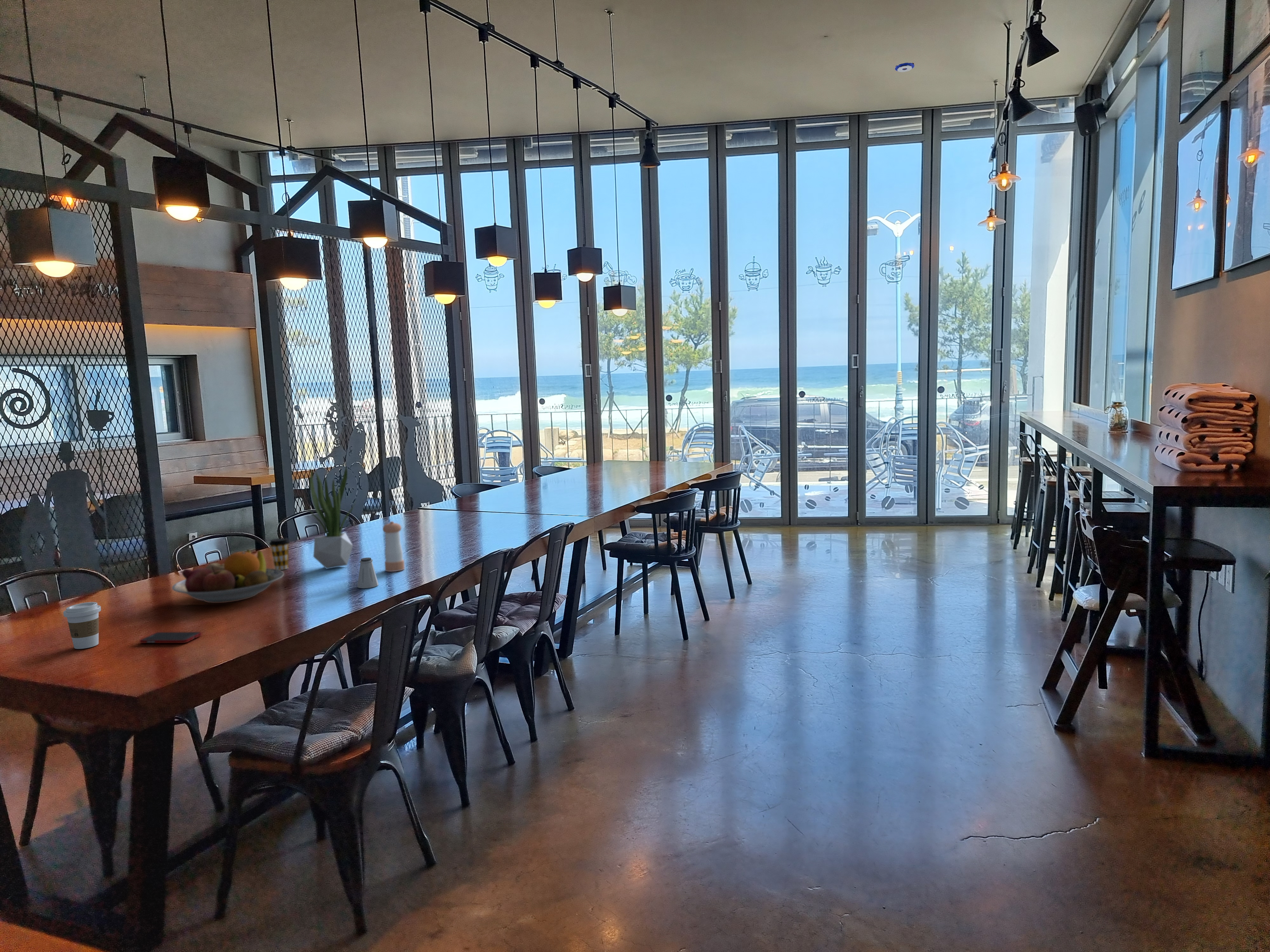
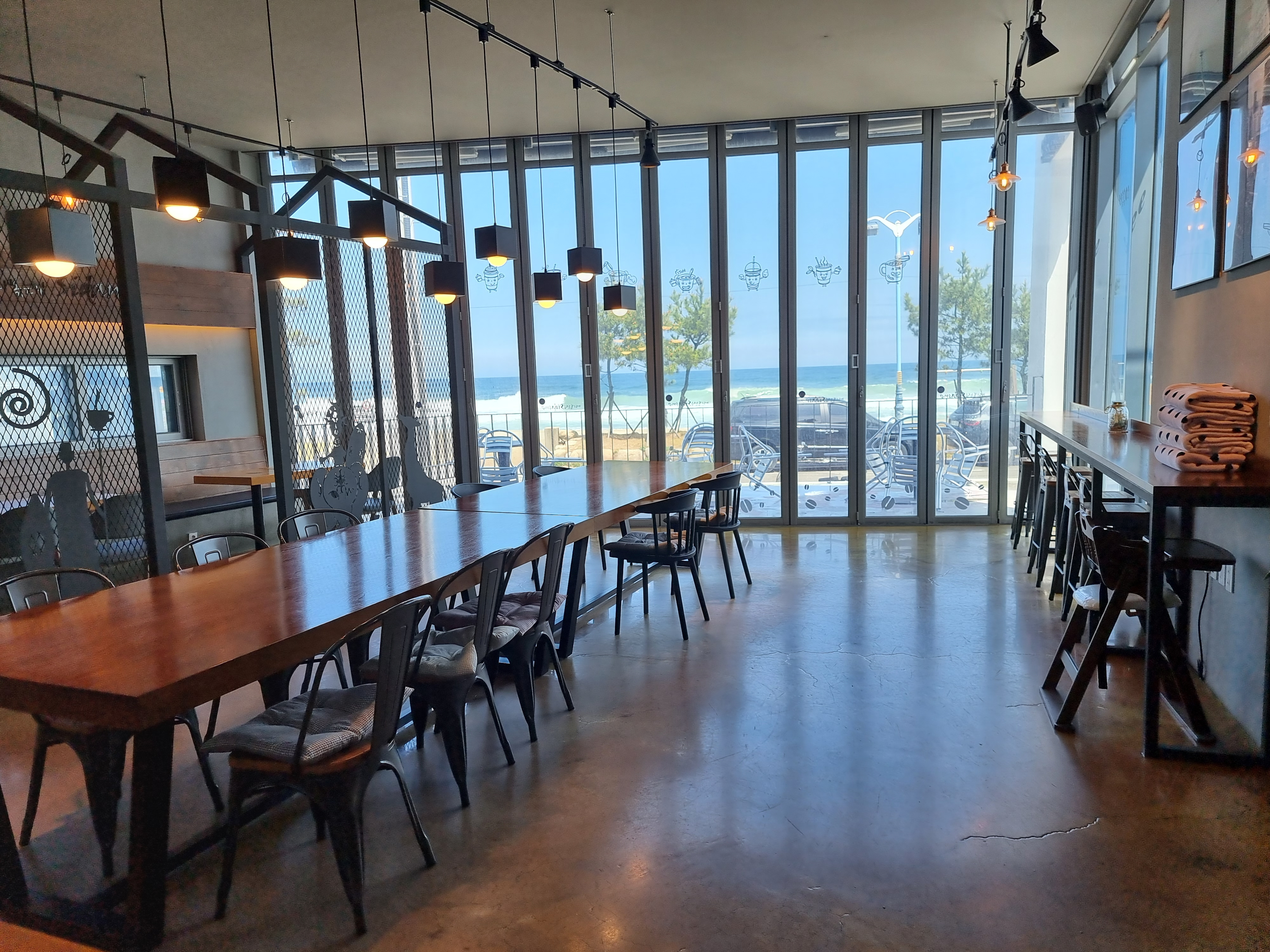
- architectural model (905, 66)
- potted plant (329, 518)
- saltshaker (367, 572)
- fruit bowl (229, 576)
- pepper shaker (393, 545)
- coffee cup (280, 554)
- cell phone (171, 638)
- coffee cup (84, 625)
